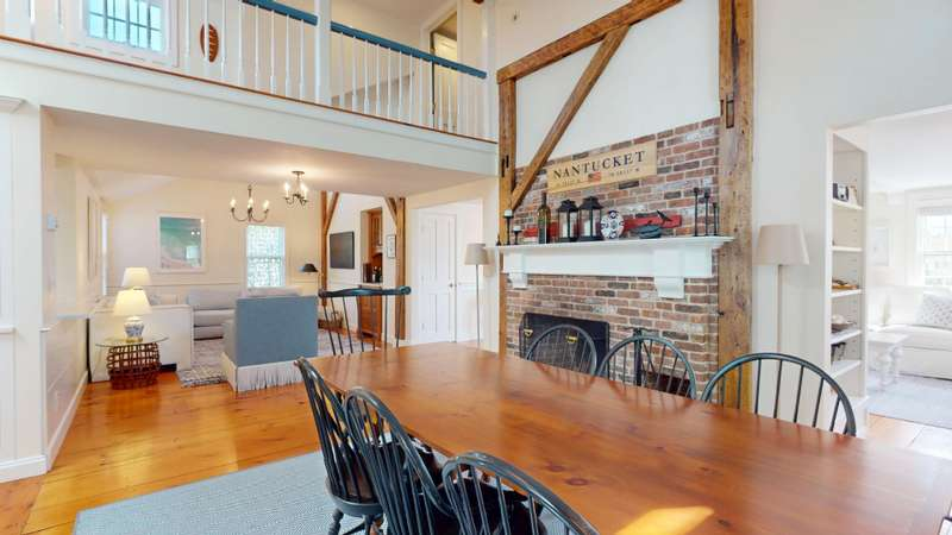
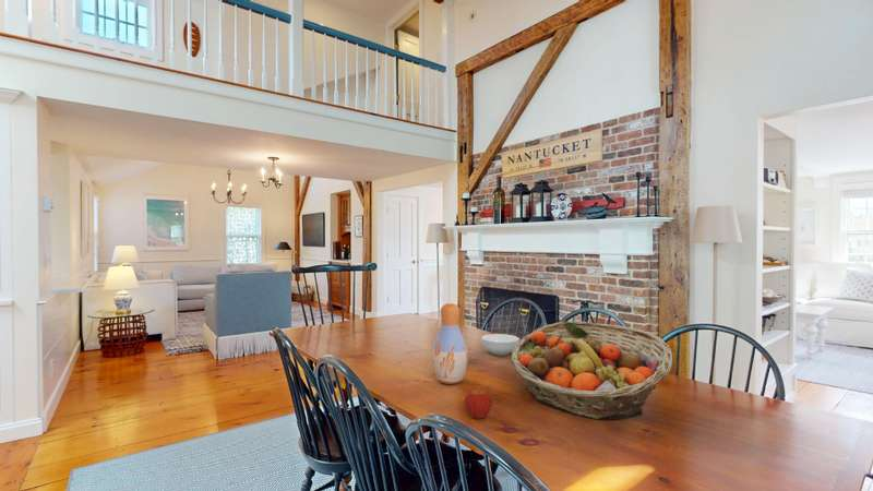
+ apple (478, 403)
+ cereal bowl (500, 345)
+ fruit basket (585, 364)
+ vase (450, 343)
